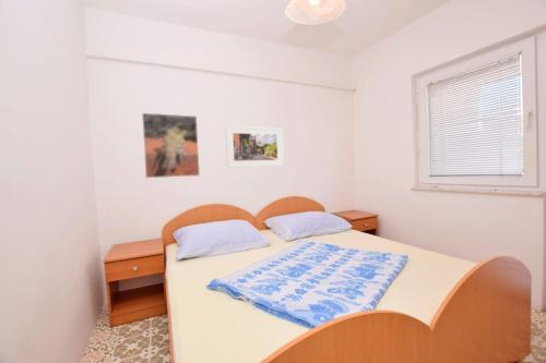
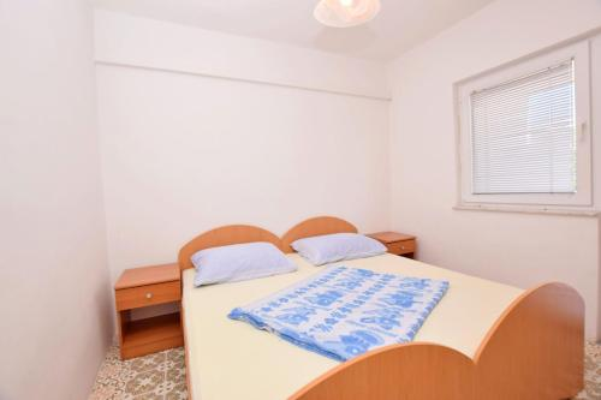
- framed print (256, 147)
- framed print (171, 145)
